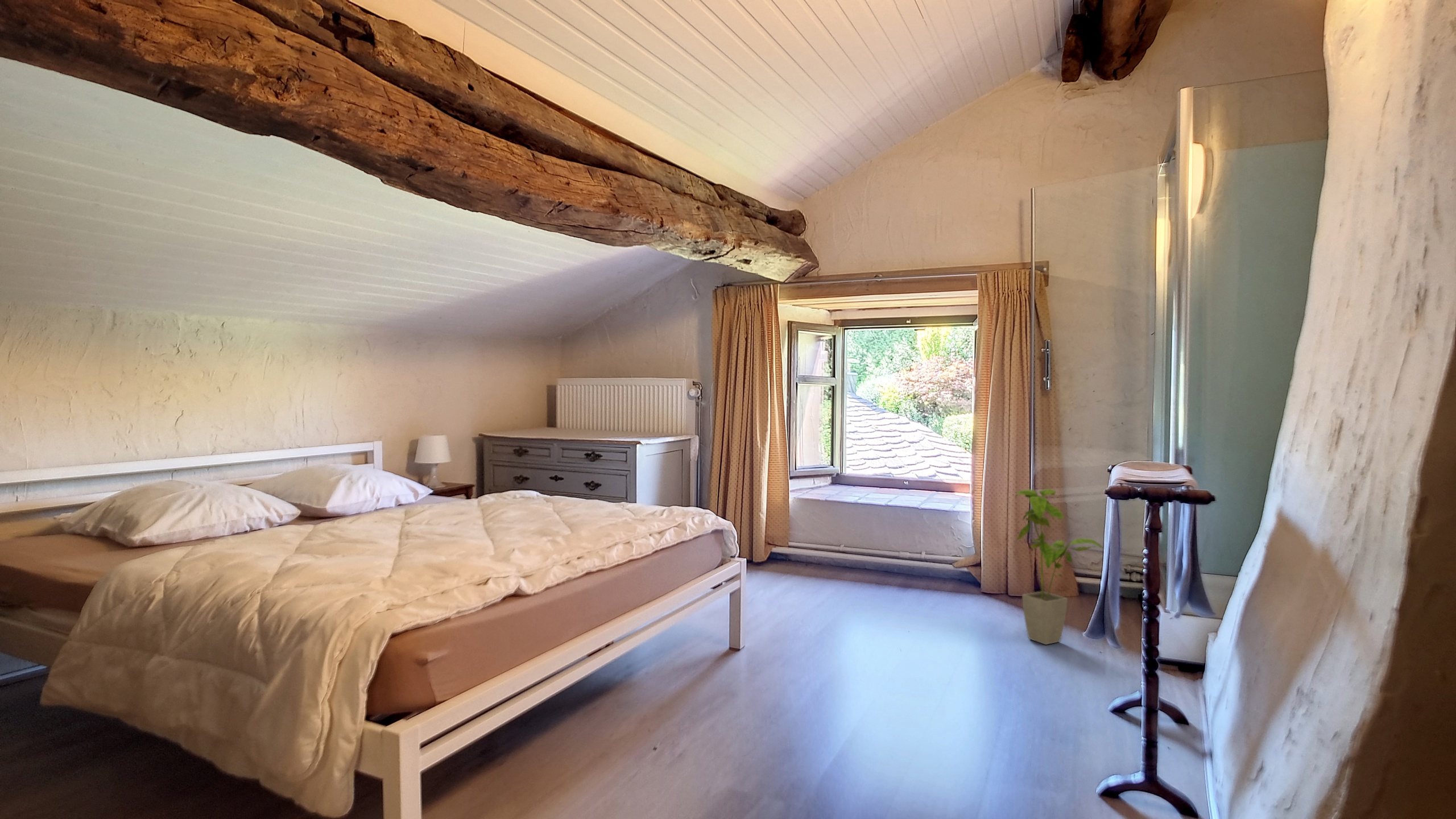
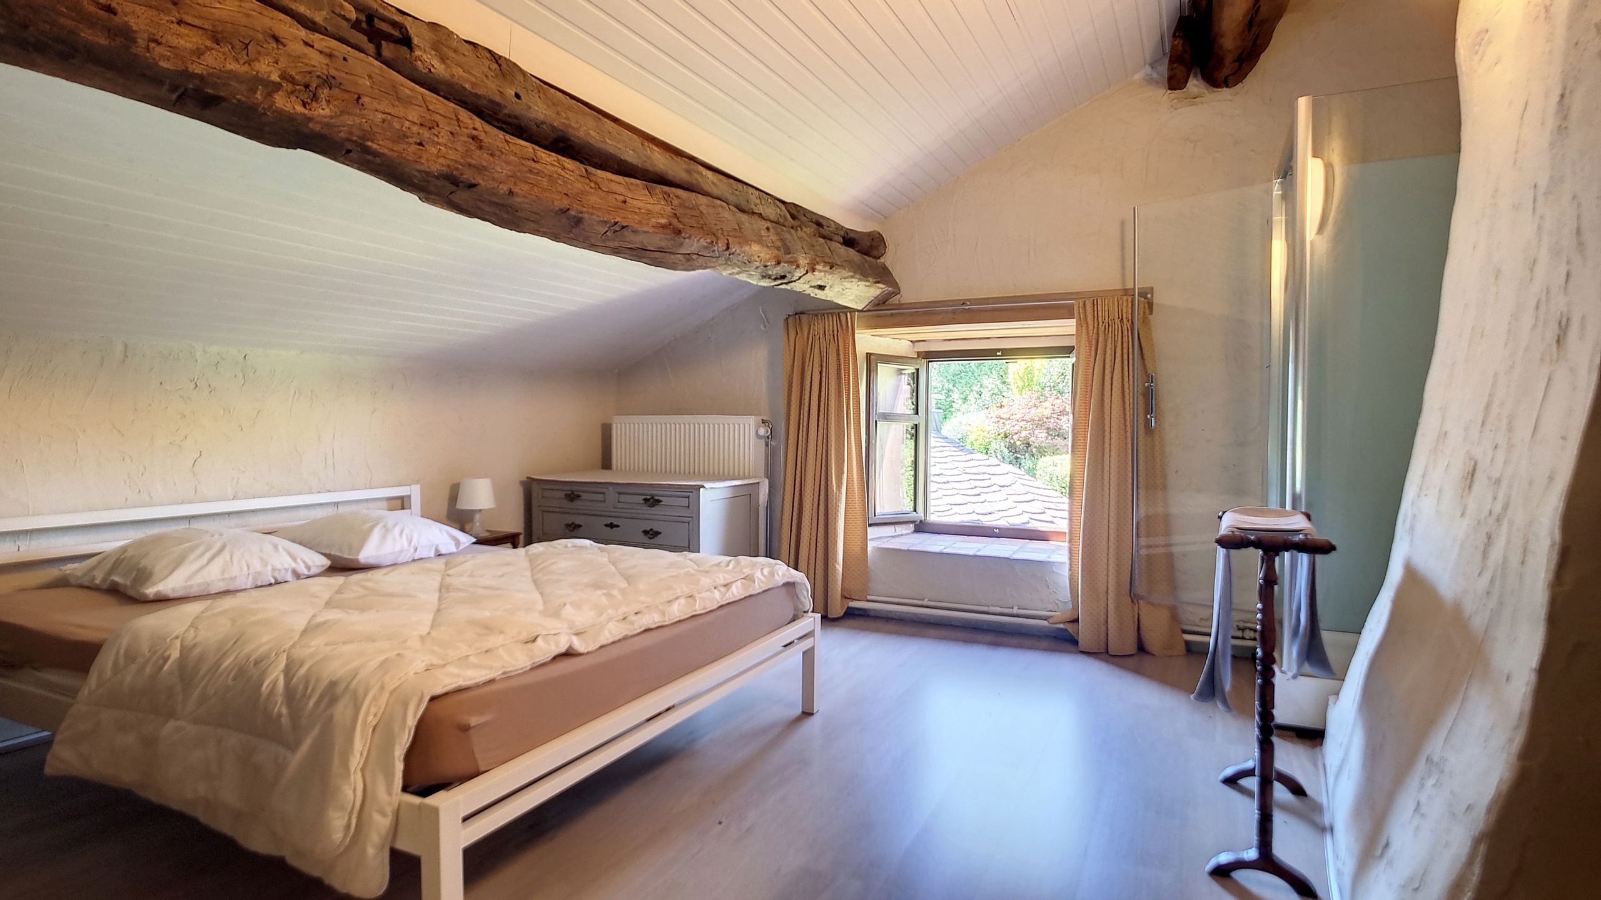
- house plant (1049, 567)
